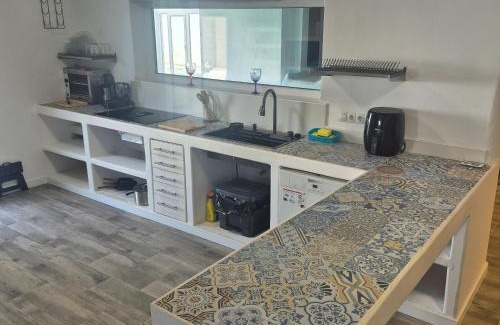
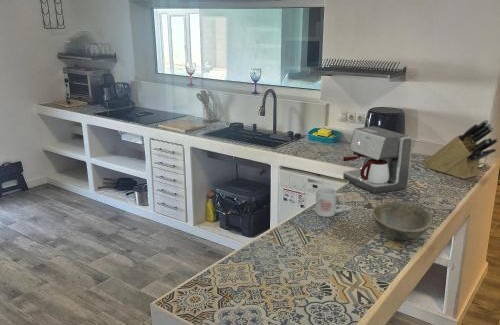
+ bowl (400, 224)
+ mug (330, 202)
+ coffee maker (376, 157)
+ knife block (460, 146)
